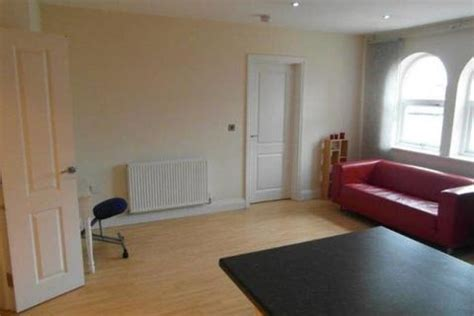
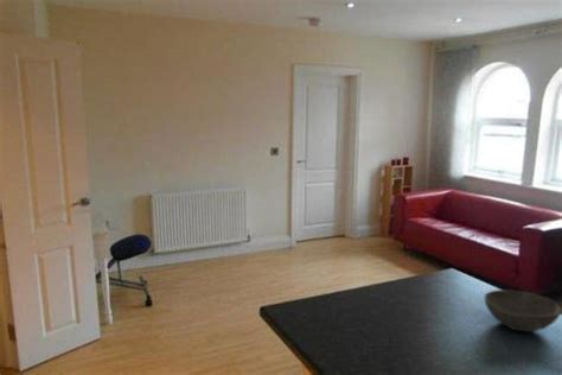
+ bowl (519, 313)
